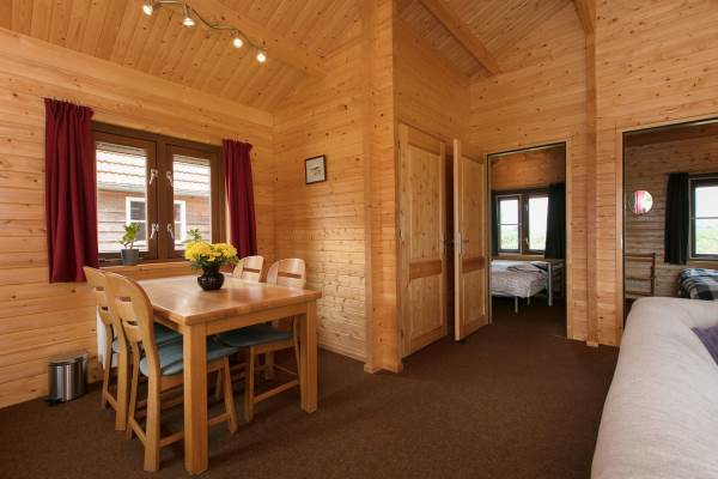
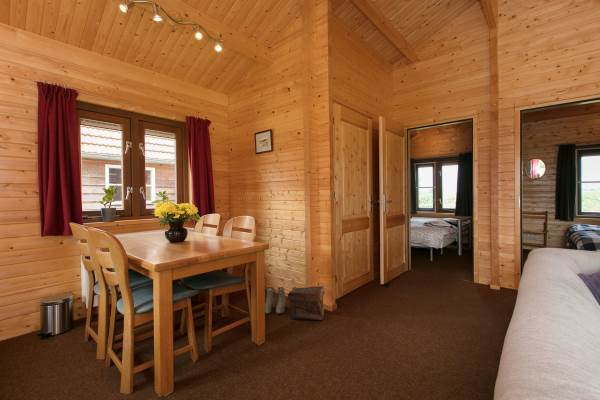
+ pouch (307, 301)
+ boots (273, 299)
